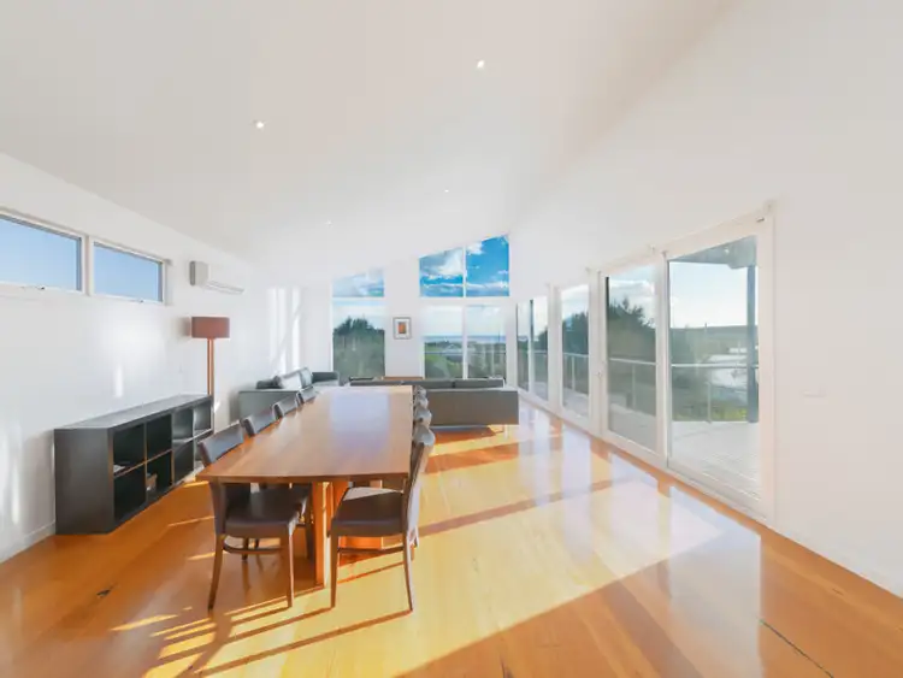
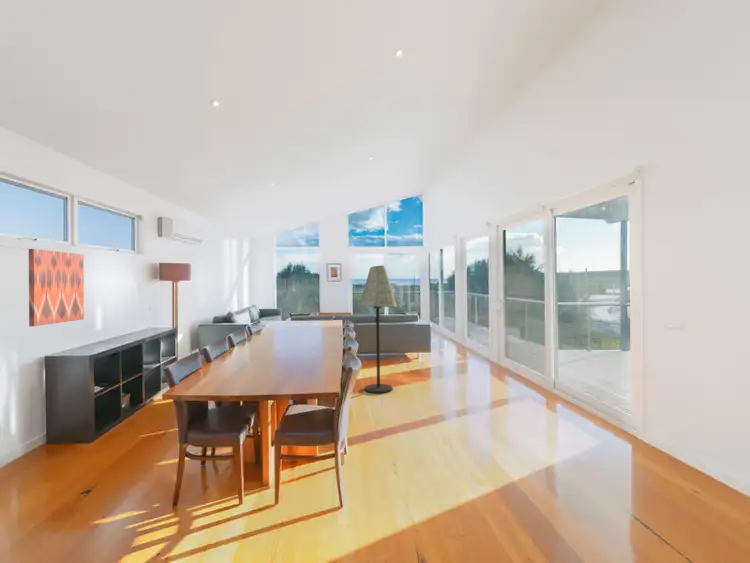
+ wall art (58, 287)
+ floor lamp (377, 327)
